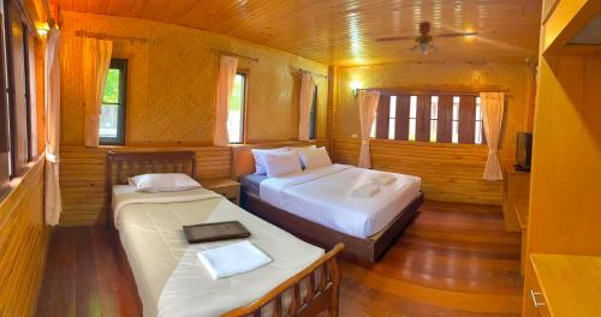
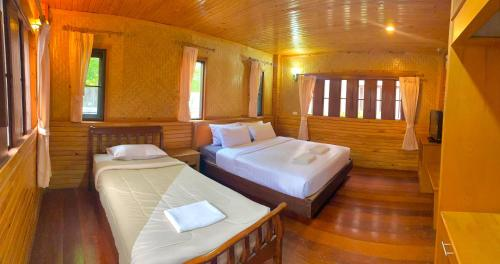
- ceiling fan (423, 40)
- serving tray (215, 229)
